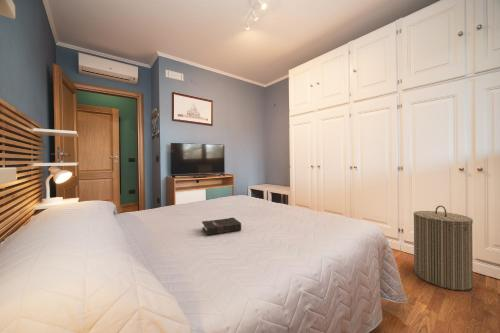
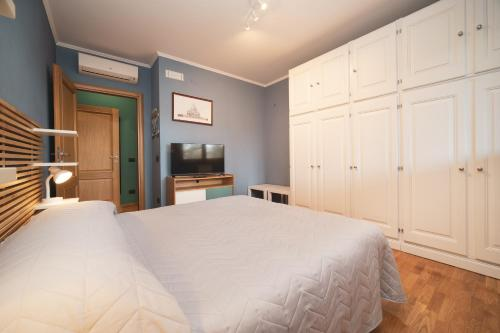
- laundry hamper (441, 241)
- hardback book (221, 225)
